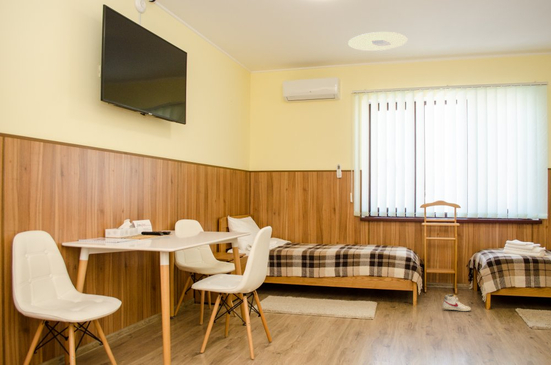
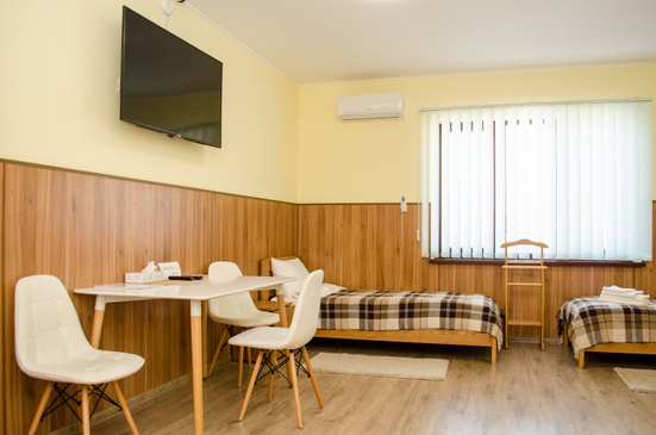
- shoe (456, 302)
- ceiling light (377, 39)
